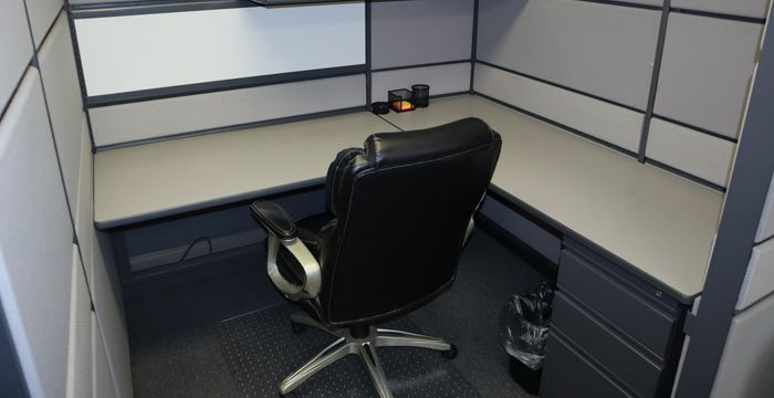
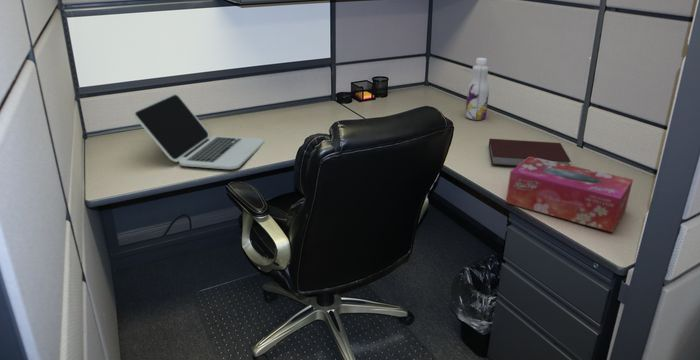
+ laptop (203, 128)
+ notebook (527, 153)
+ tissue box (567, 191)
+ beverage bottle (478, 88)
